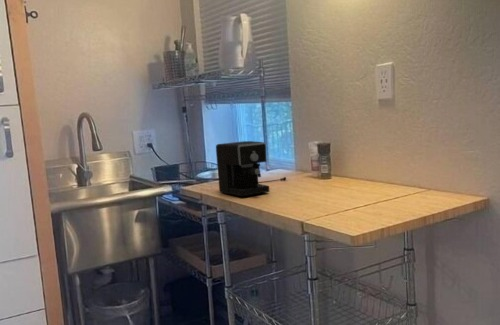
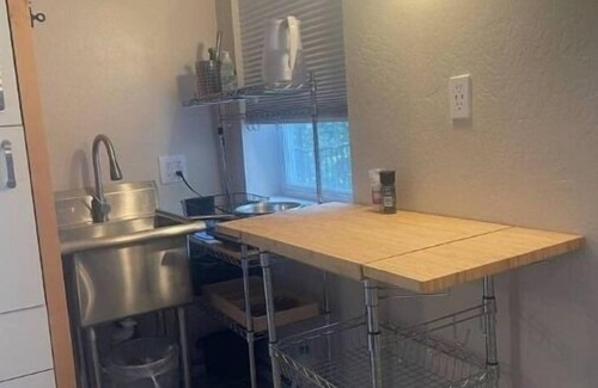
- coffee maker (263, 161)
